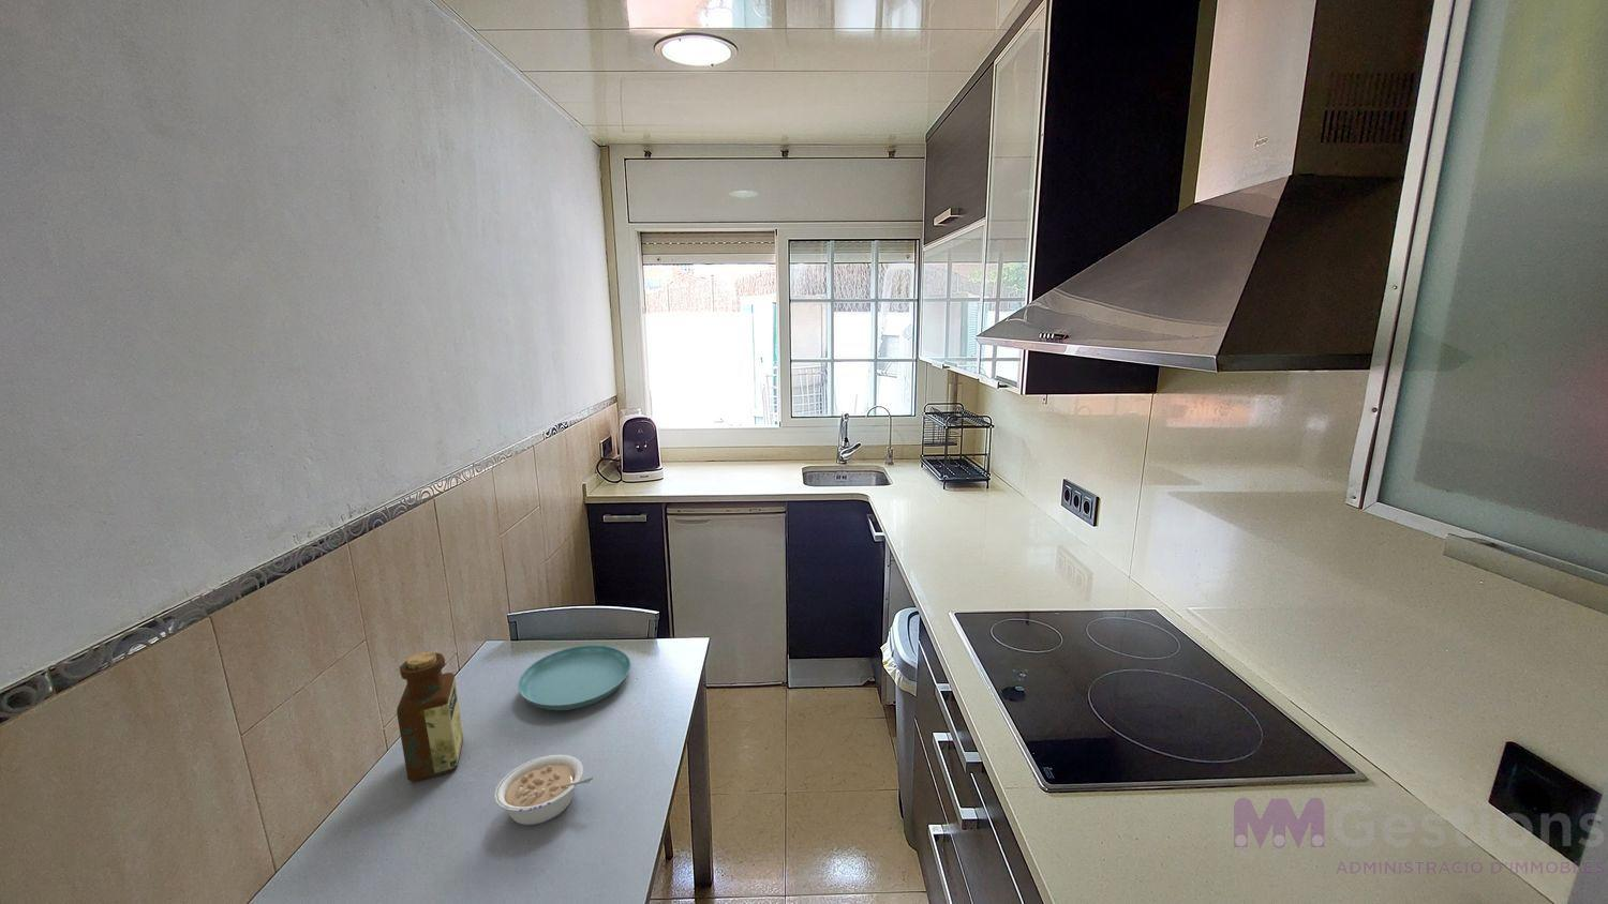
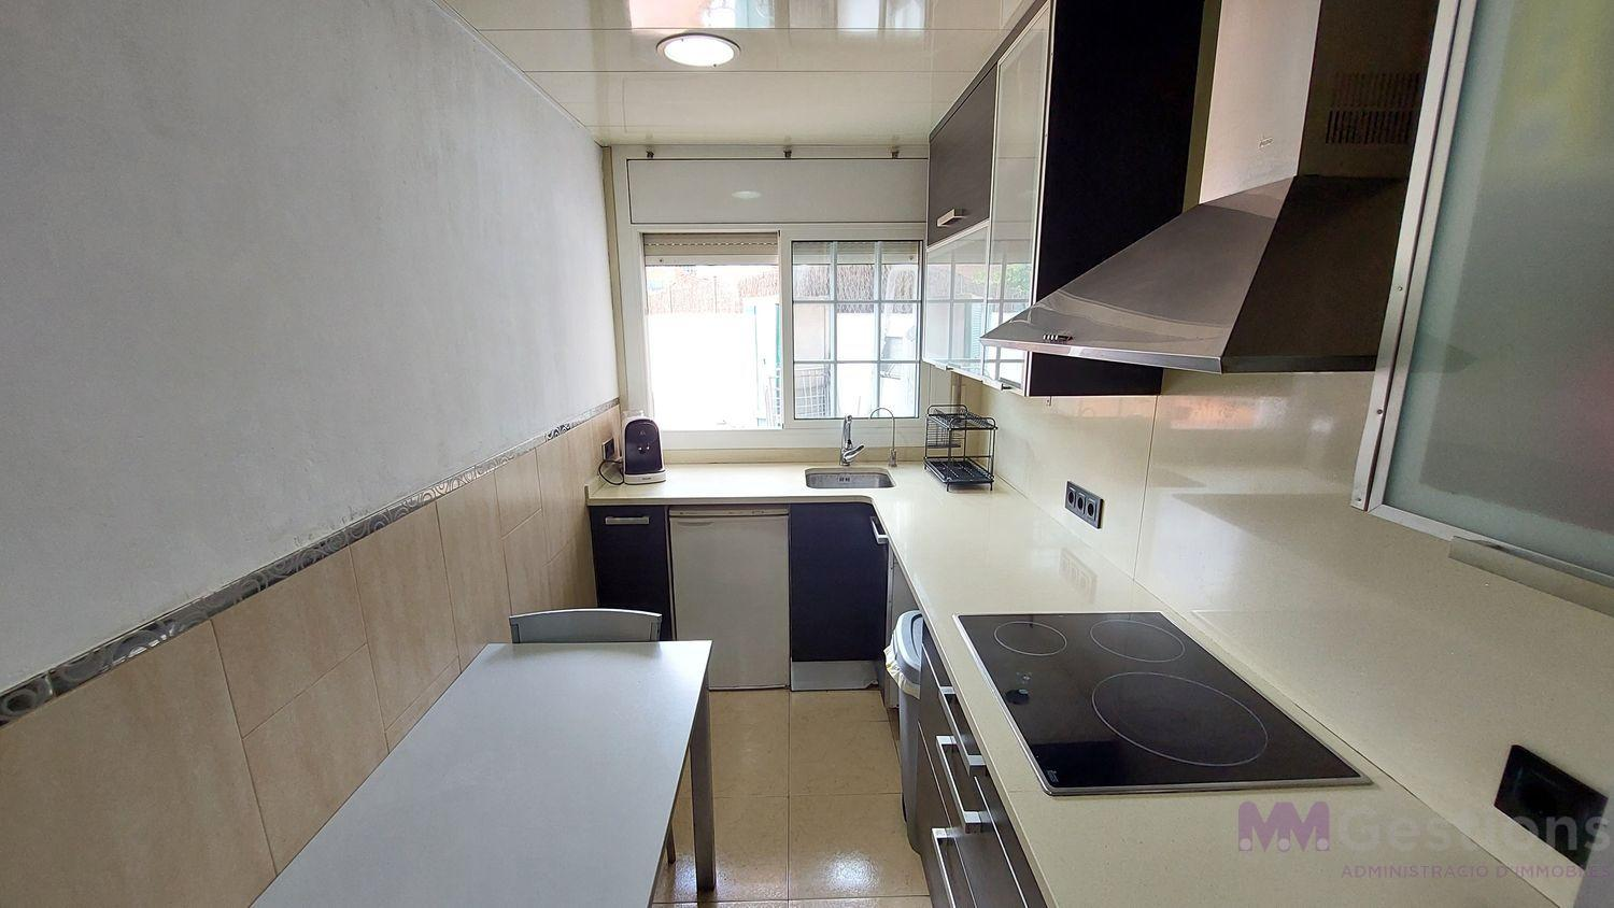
- saucer (575, 678)
- bottle (430, 710)
- legume (544, 788)
